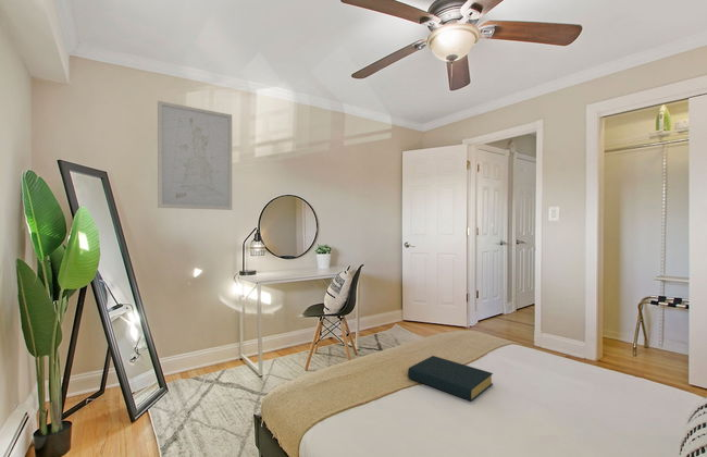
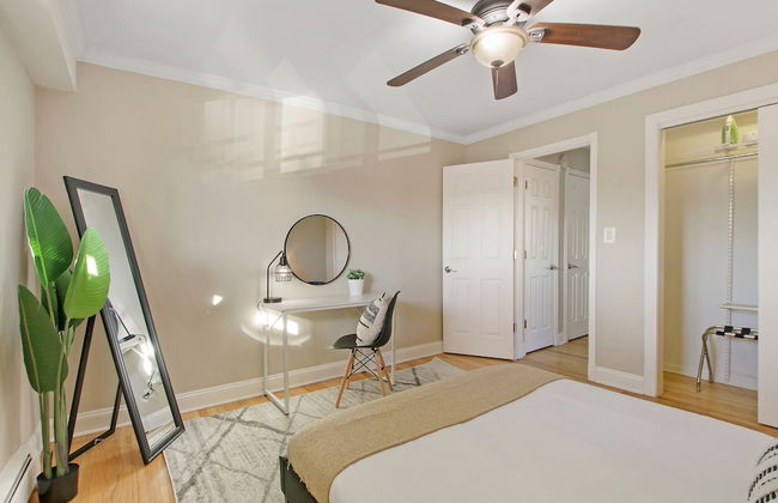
- wall art (197, 158)
- hardback book (449, 375)
